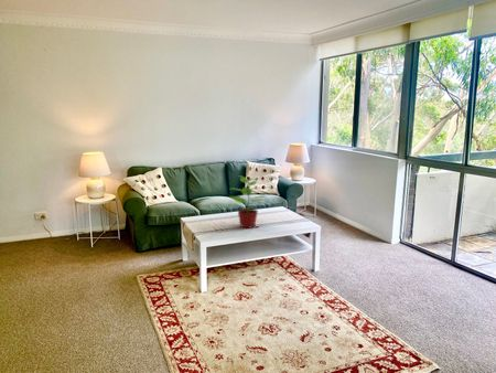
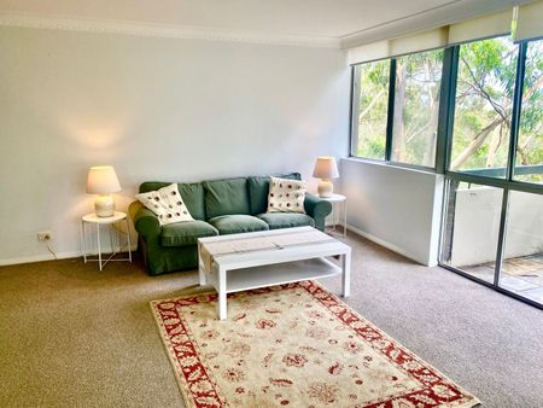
- potted plant (245, 200)
